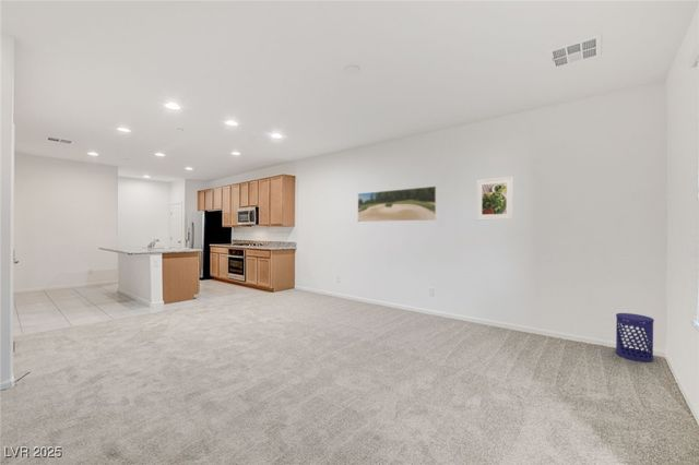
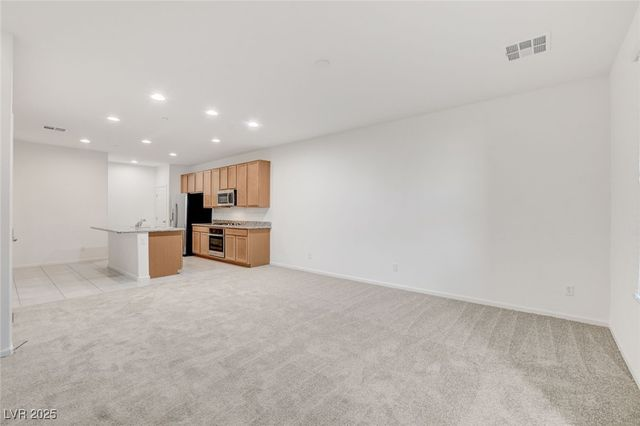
- waste bin (633, 336)
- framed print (494, 199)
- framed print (393, 205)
